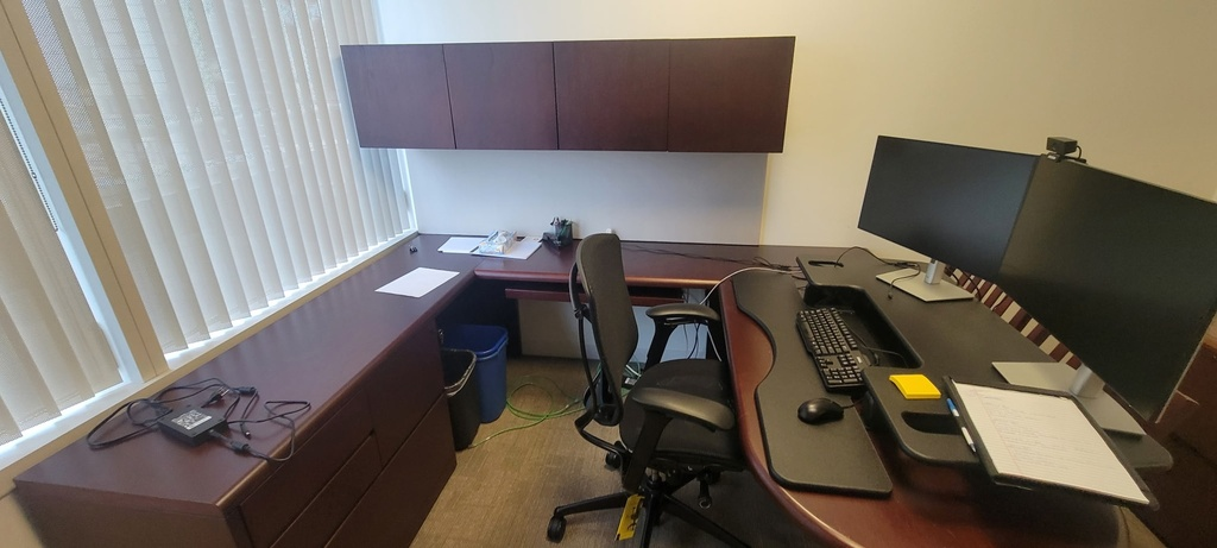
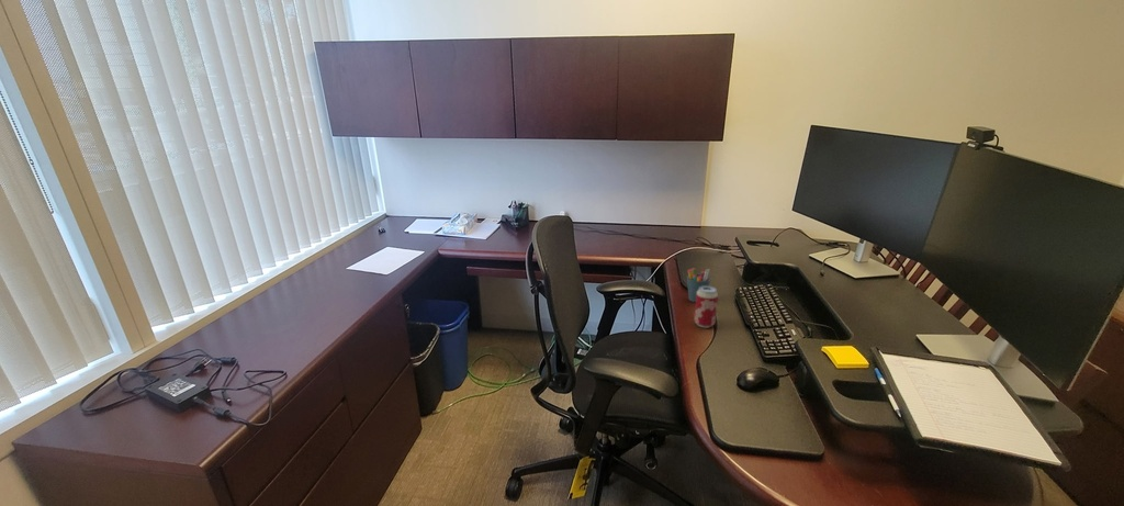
+ pen holder (697, 282)
+ beverage can (706, 306)
